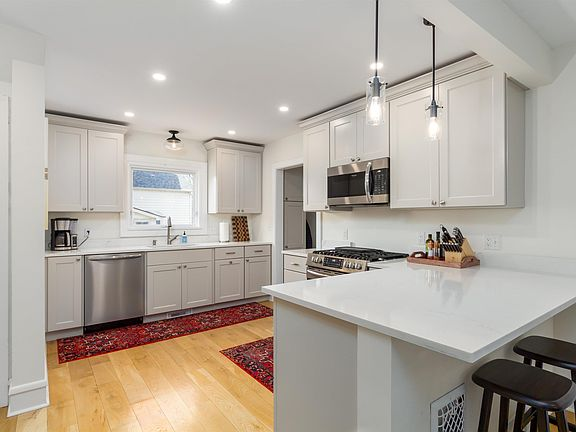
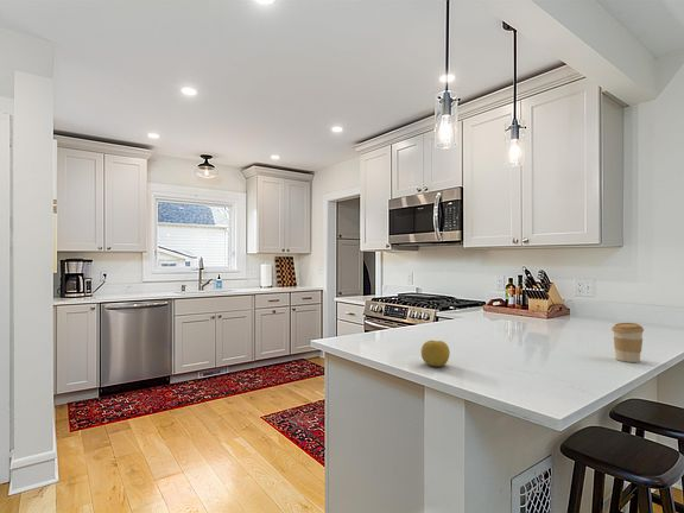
+ coffee cup (627, 341)
+ fruit (435, 352)
